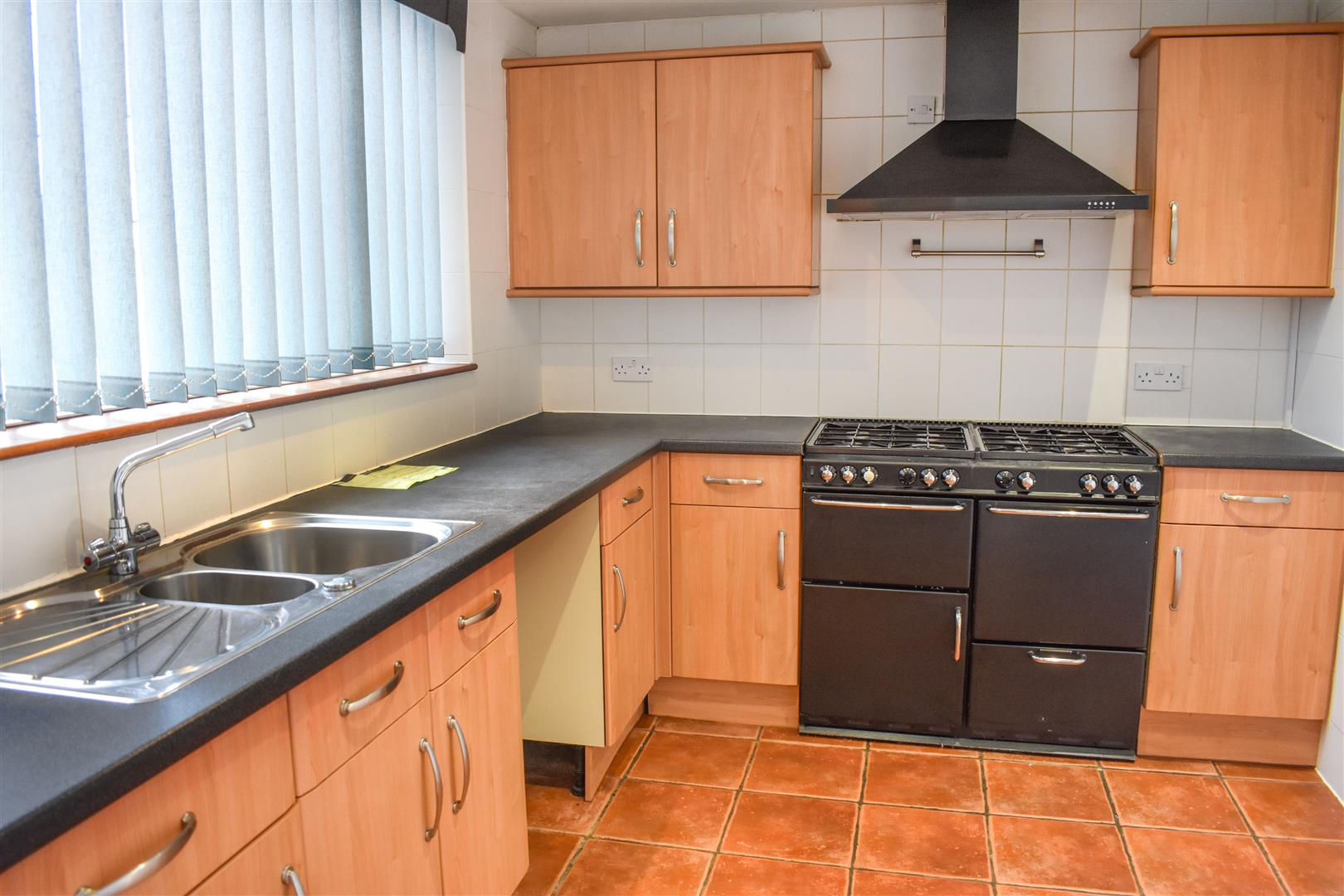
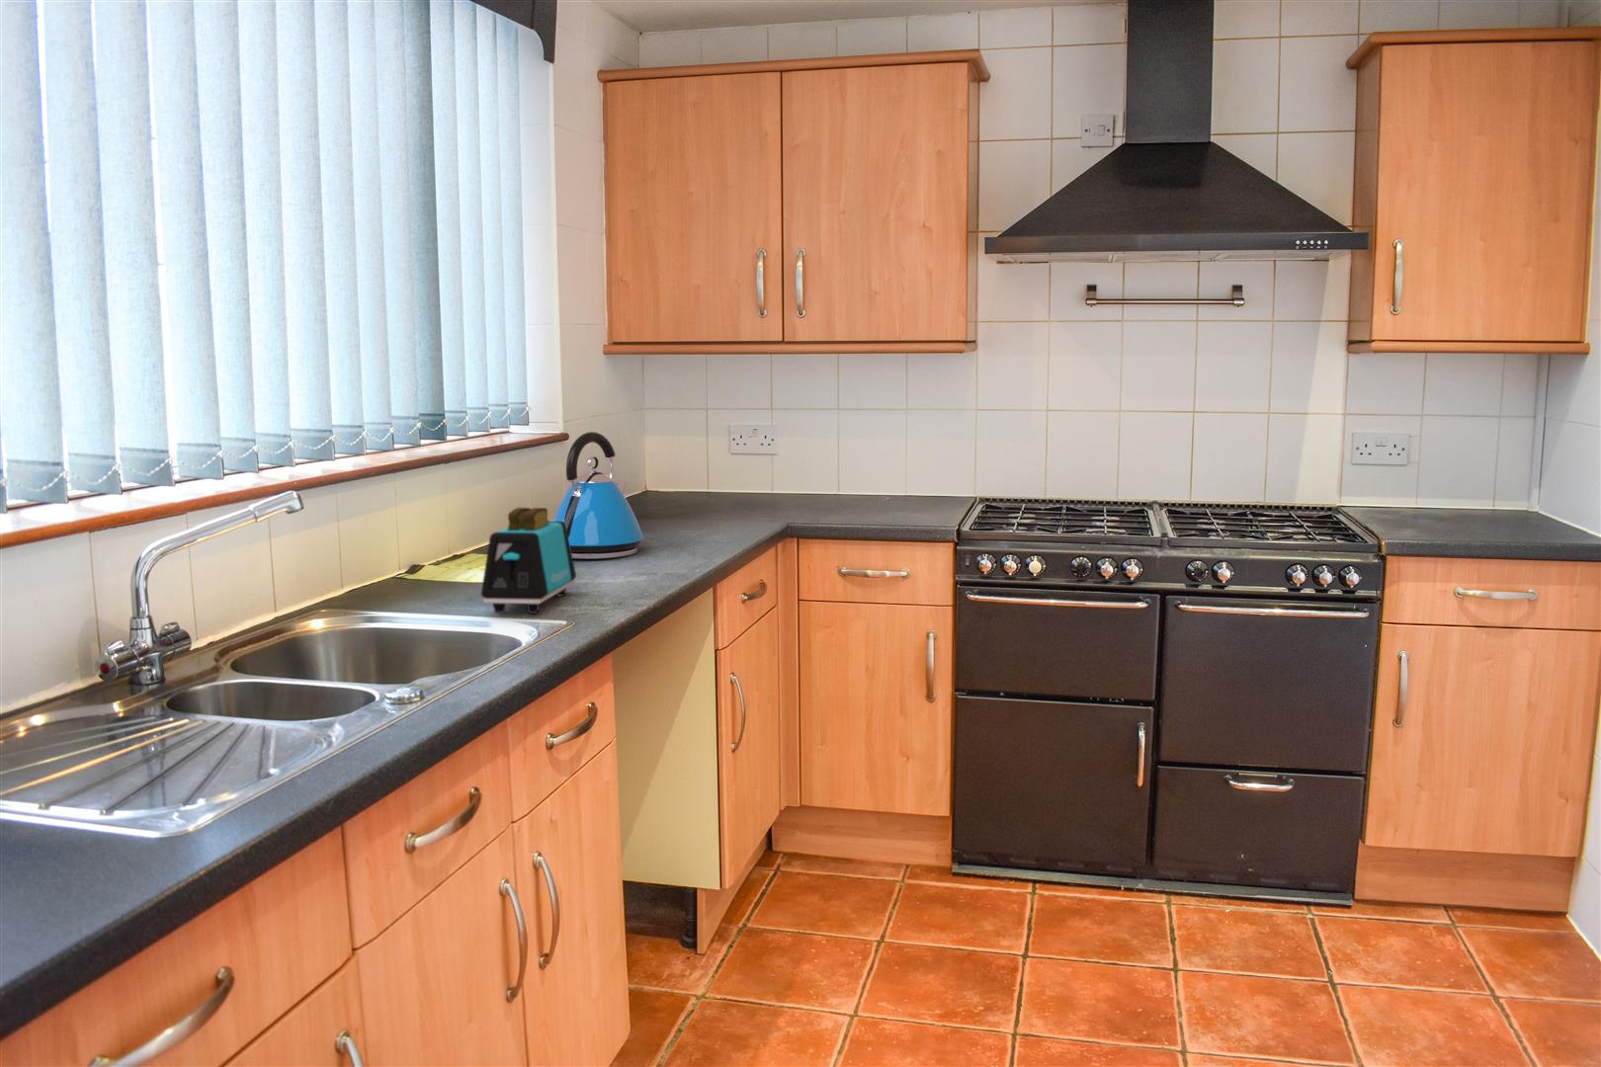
+ toaster (529, 555)
+ kettle (591, 493)
